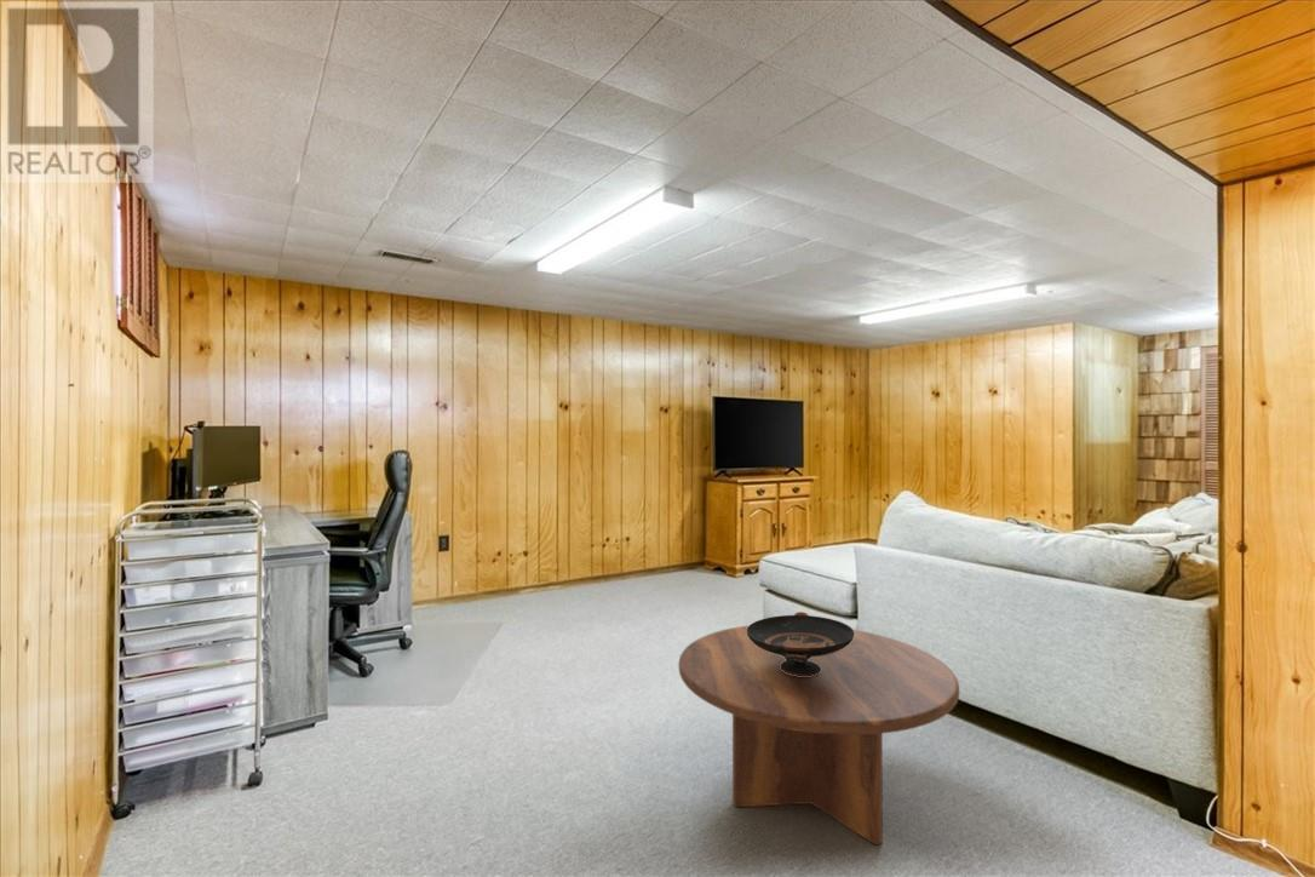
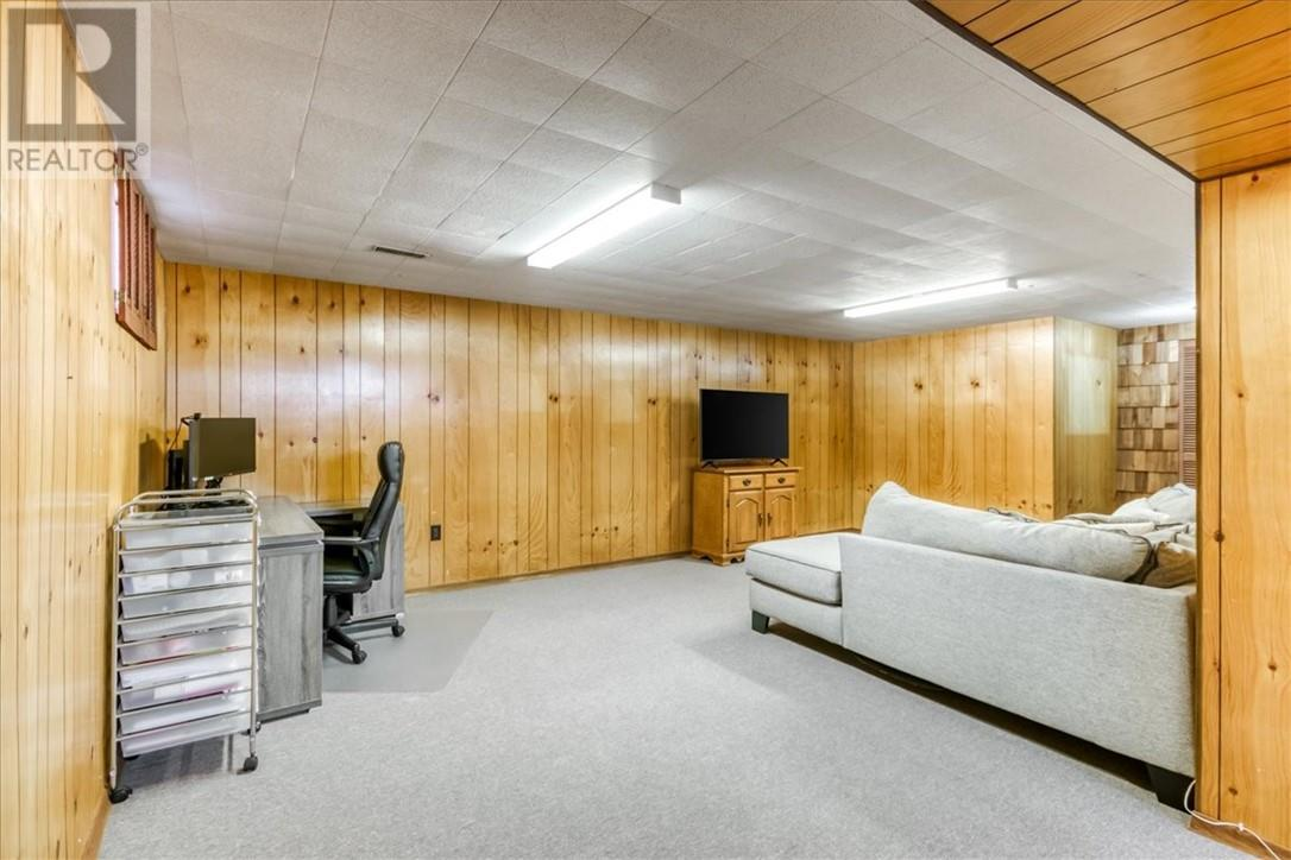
- decorative bowl (799, 647)
- coffee table (811, 730)
